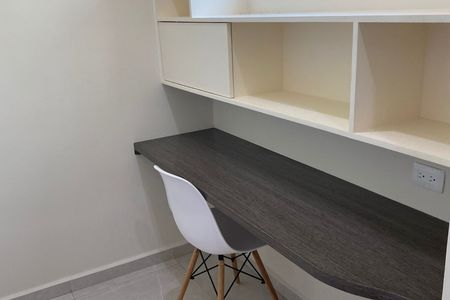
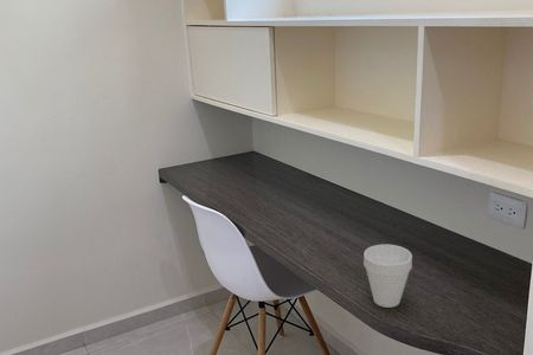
+ cup (386, 277)
